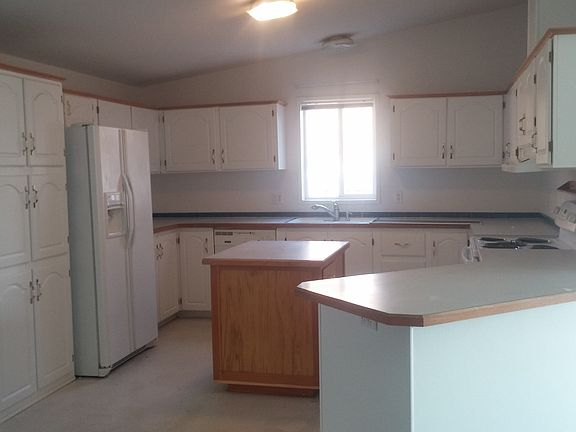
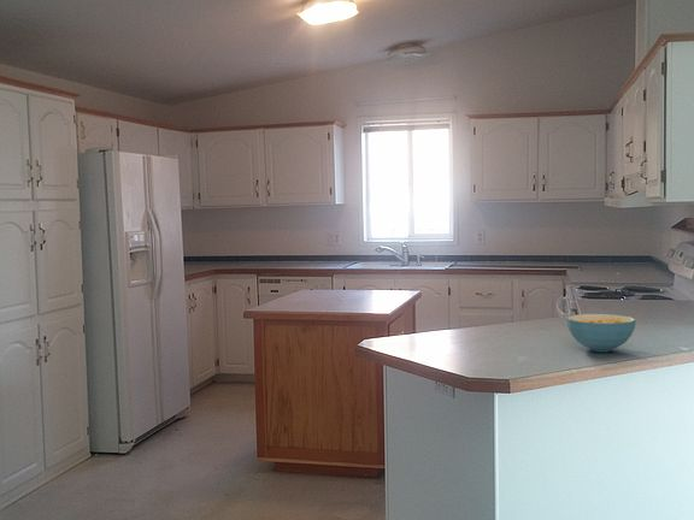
+ cereal bowl (600, 333)
